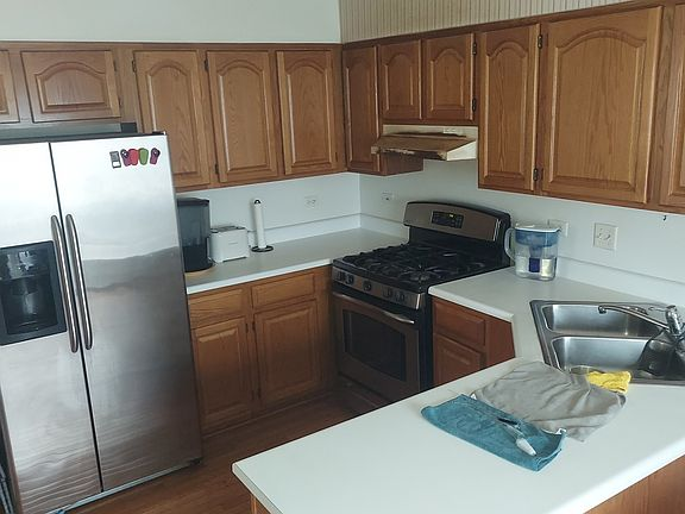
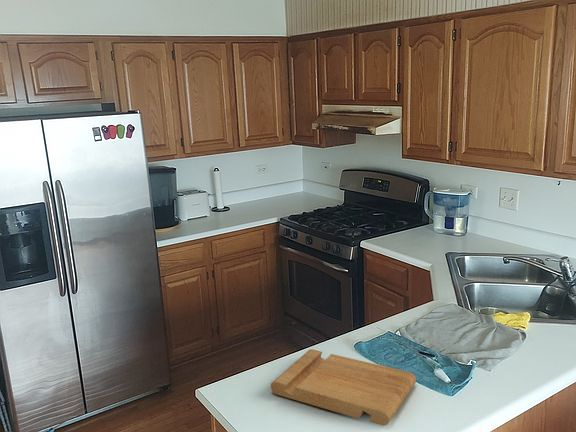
+ cutting board (343, 383)
